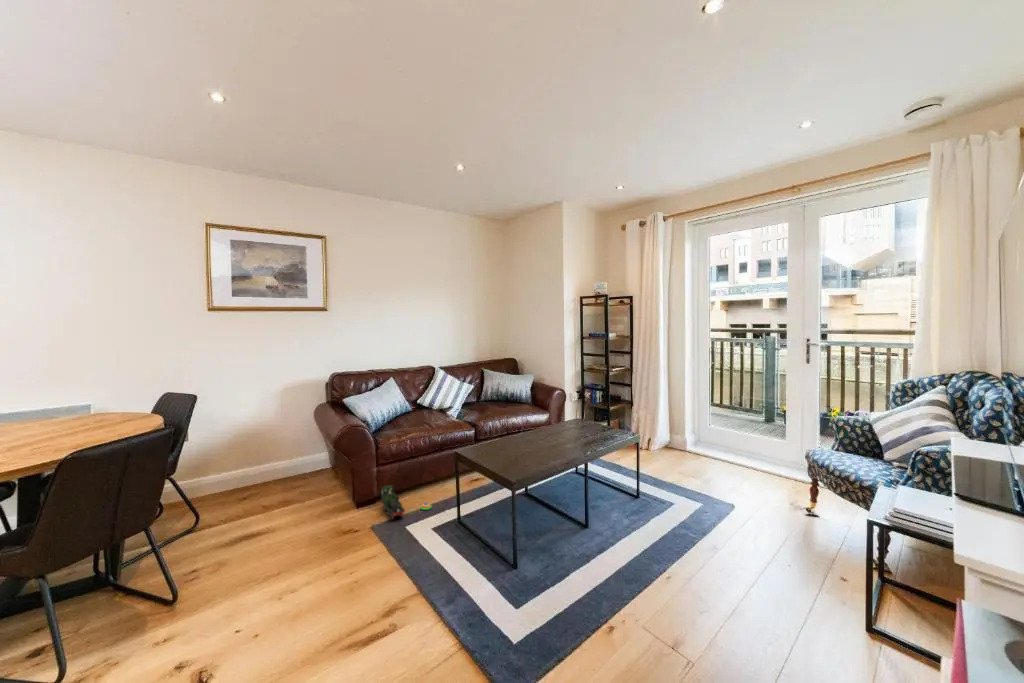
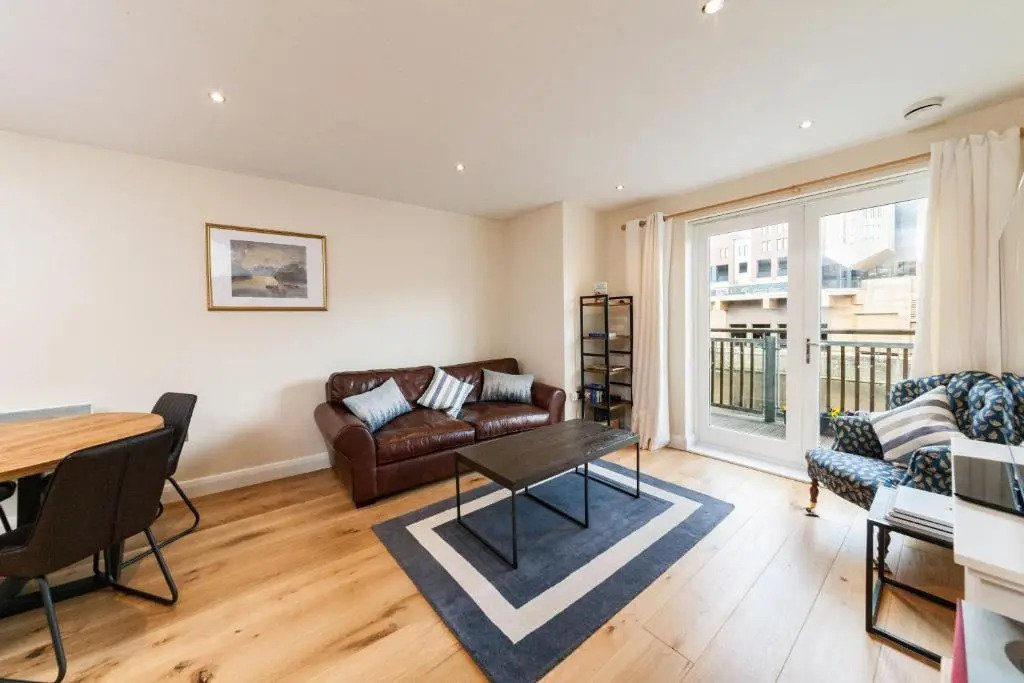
- stacking toy (424, 503)
- toy train (392, 502)
